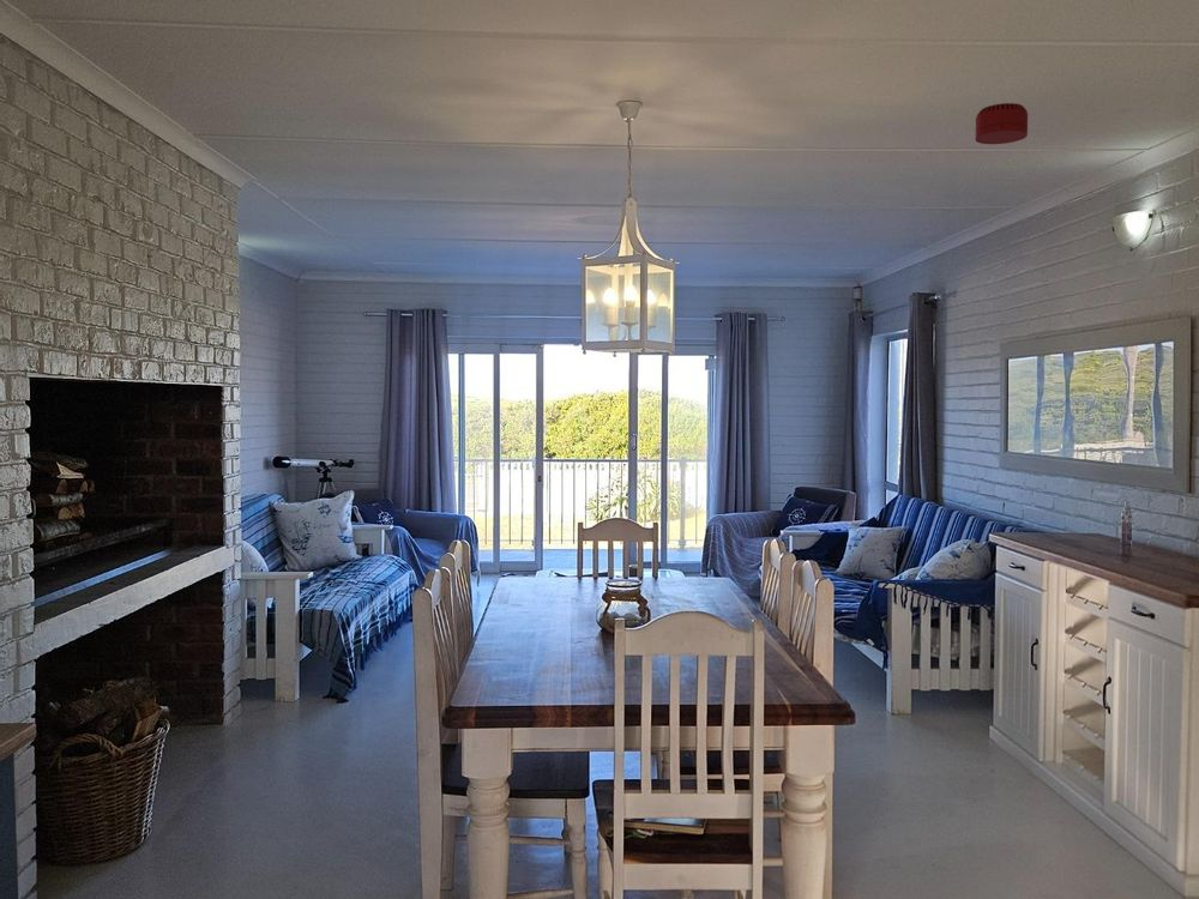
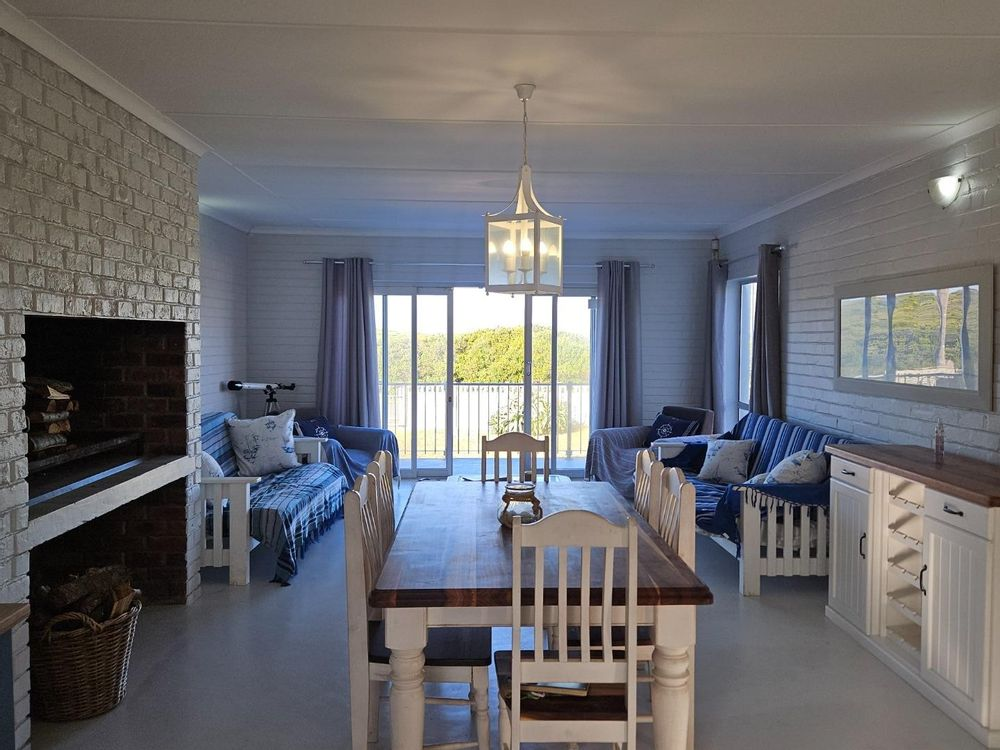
- smoke detector (1001, 122)
